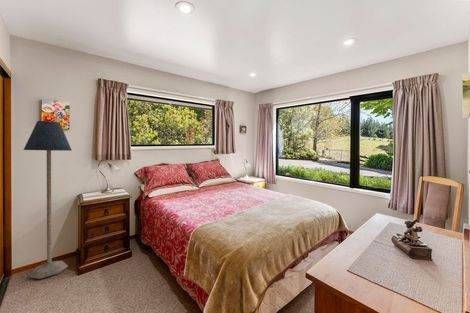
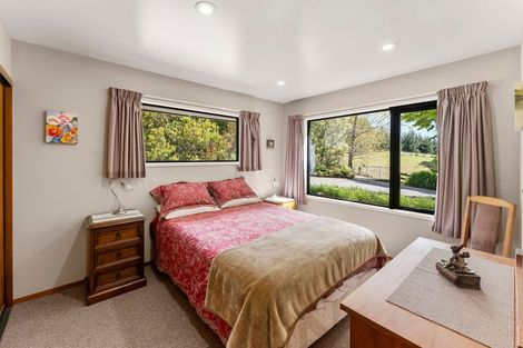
- floor lamp (49, 196)
